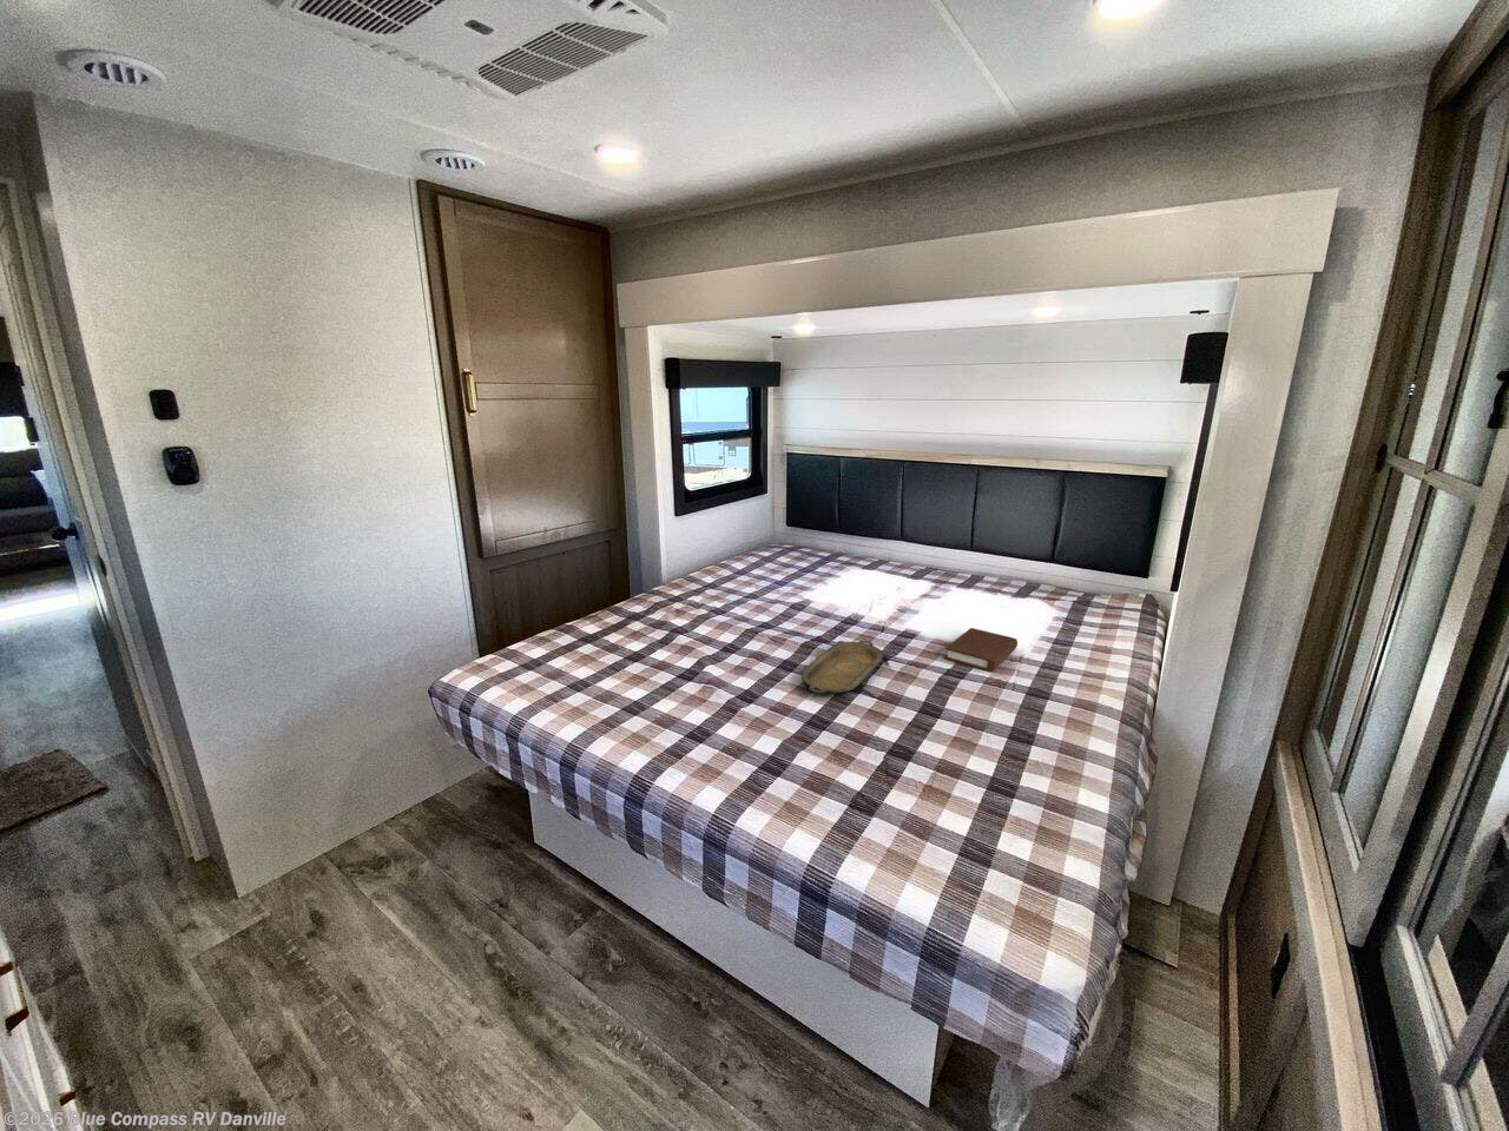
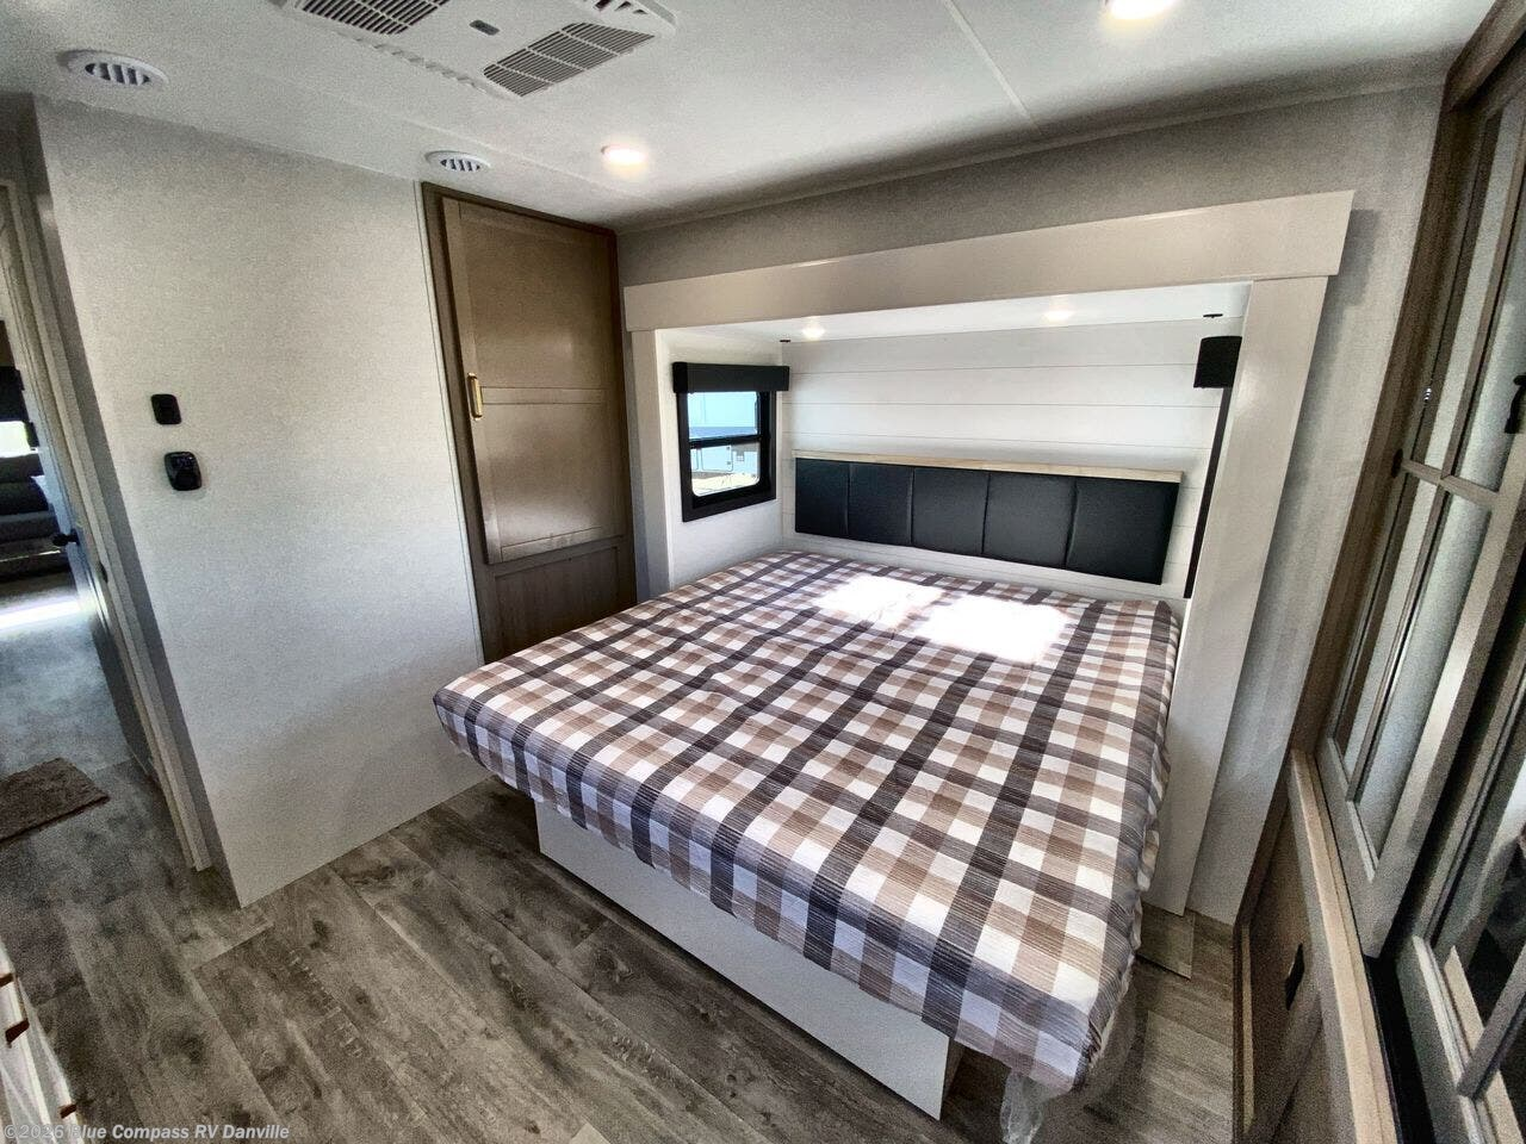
- serving tray (842, 666)
- book (981, 647)
